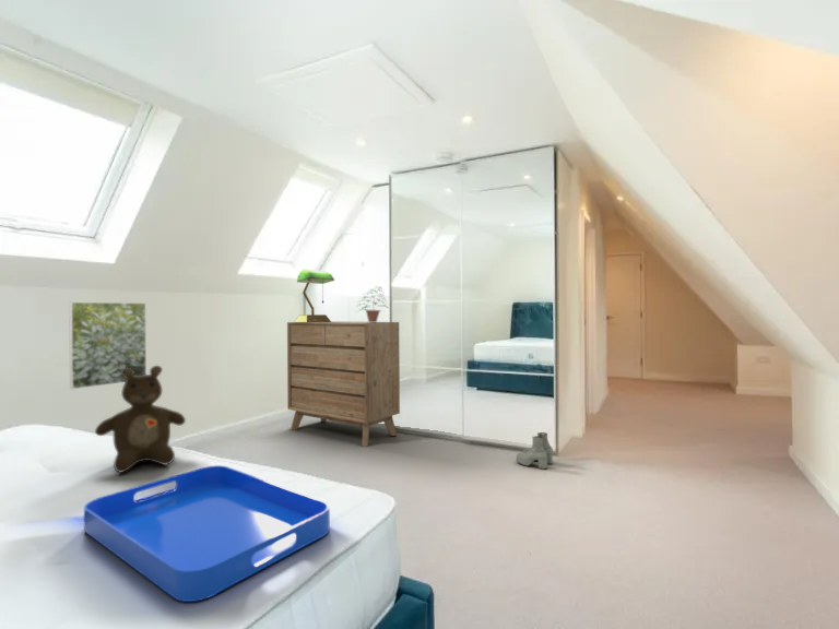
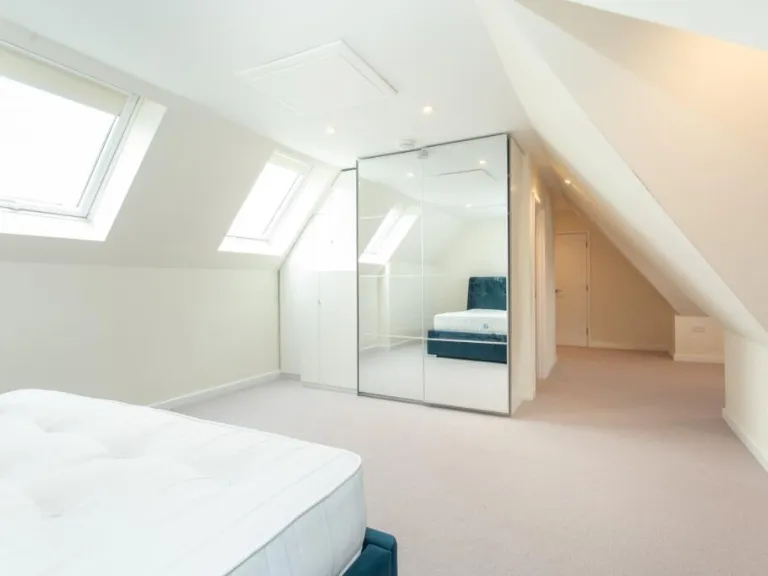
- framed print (109, 343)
- serving tray (206, 517)
- potted plant (371, 306)
- boots (534, 448)
- table lamp (308, 298)
- dresser (342, 377)
- teddy bear (143, 415)
